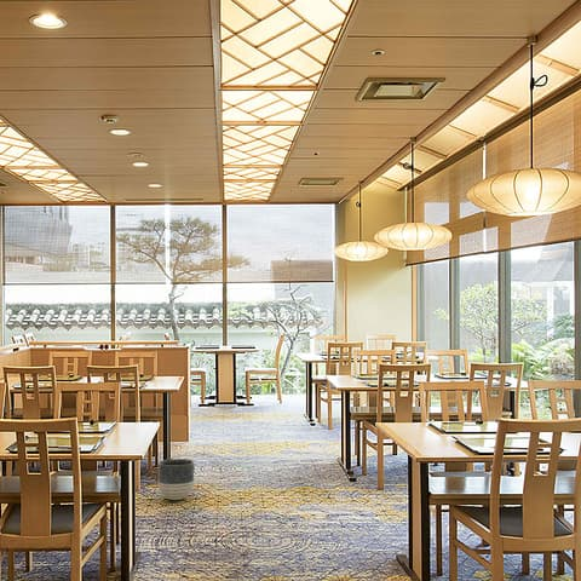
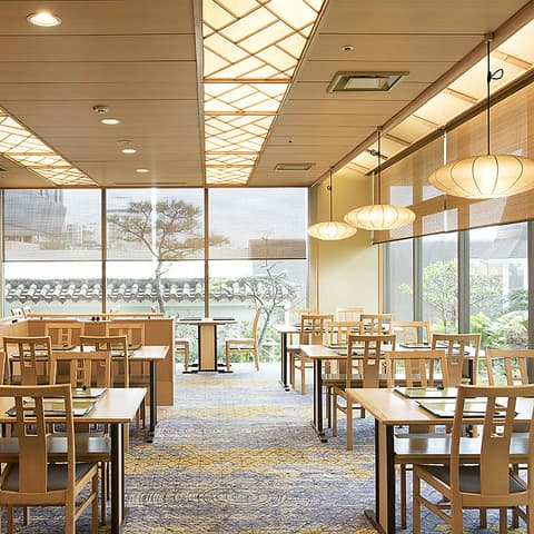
- planter (176, 481)
